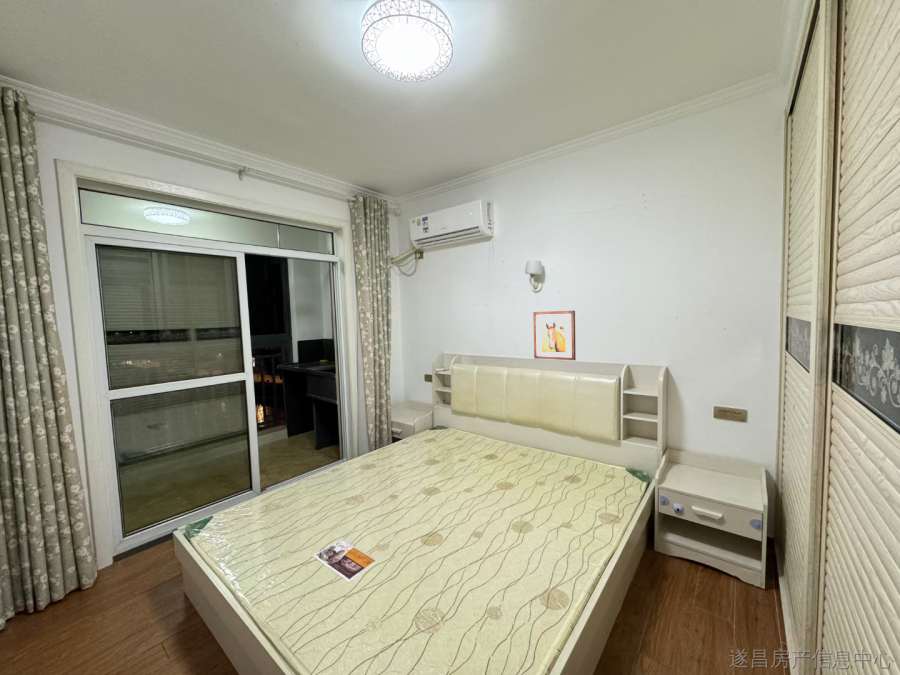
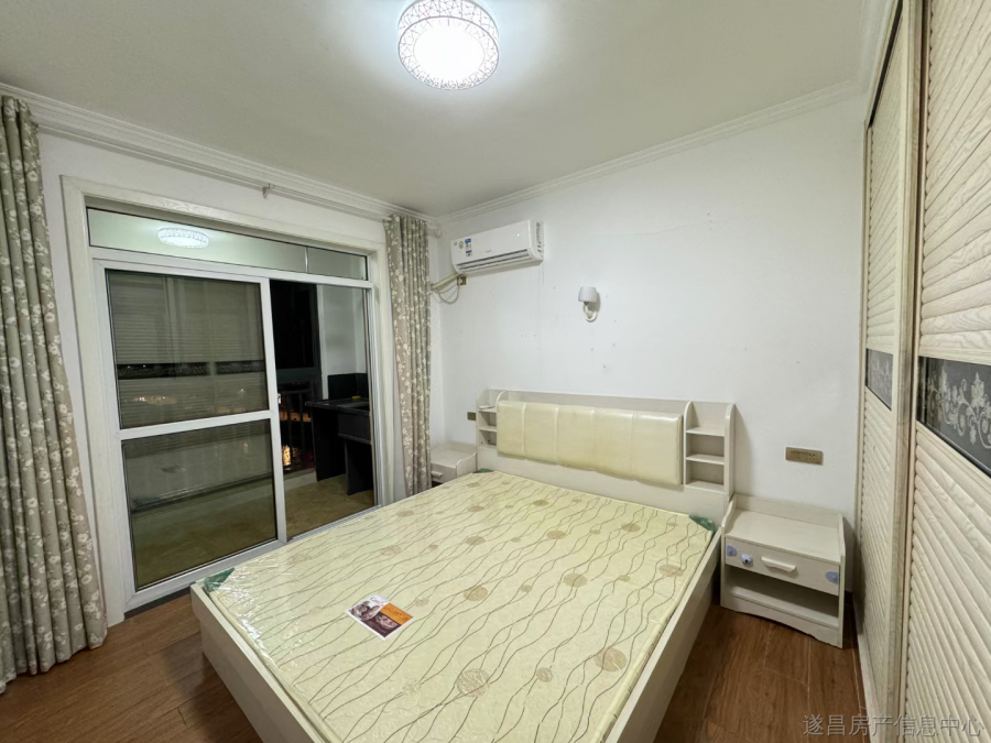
- wall art (553, 335)
